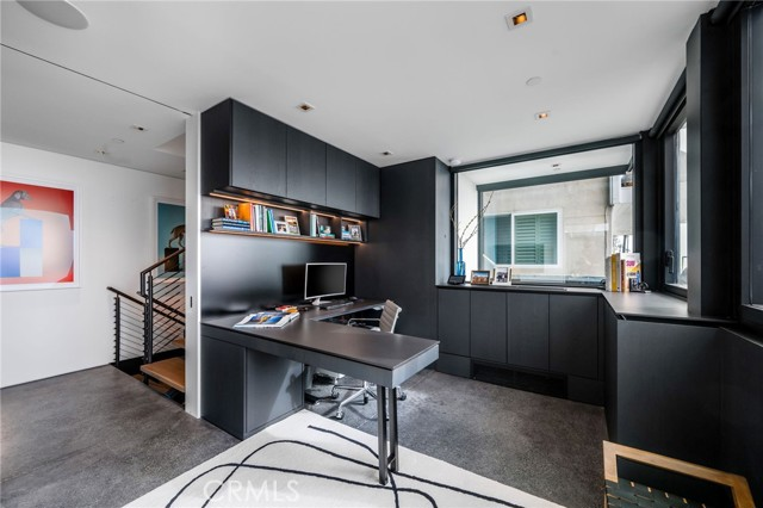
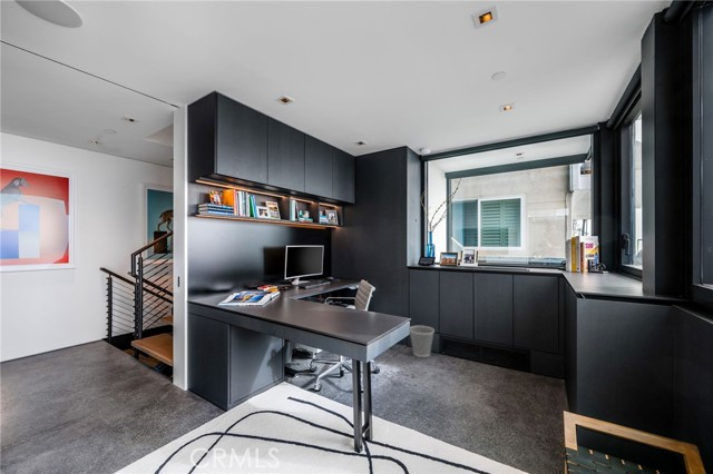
+ wastebasket (421, 340)
